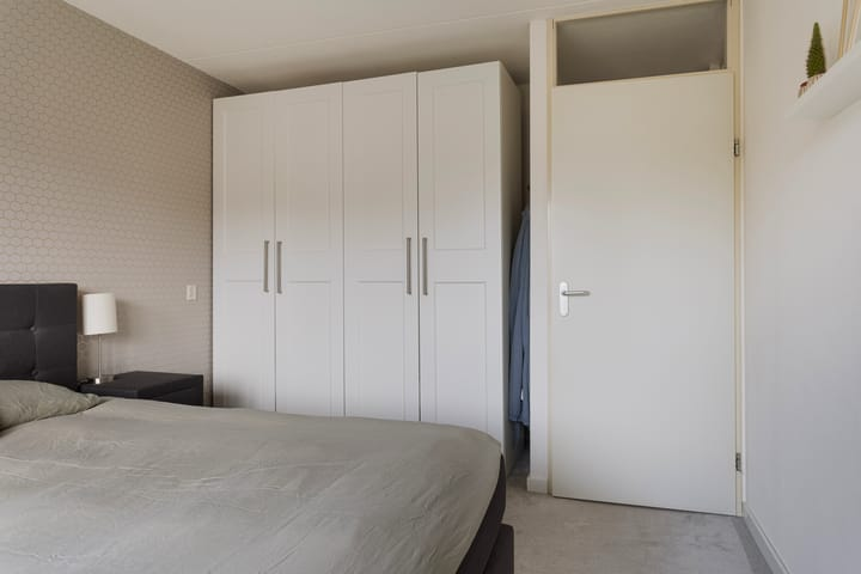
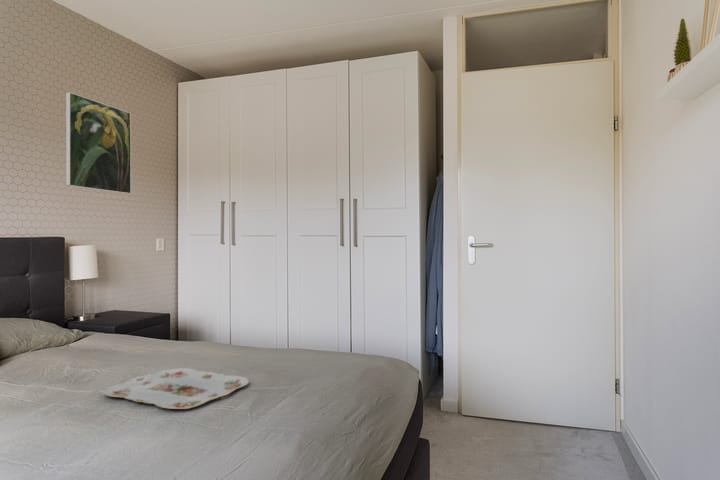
+ serving tray (178, 387)
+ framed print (100, 146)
